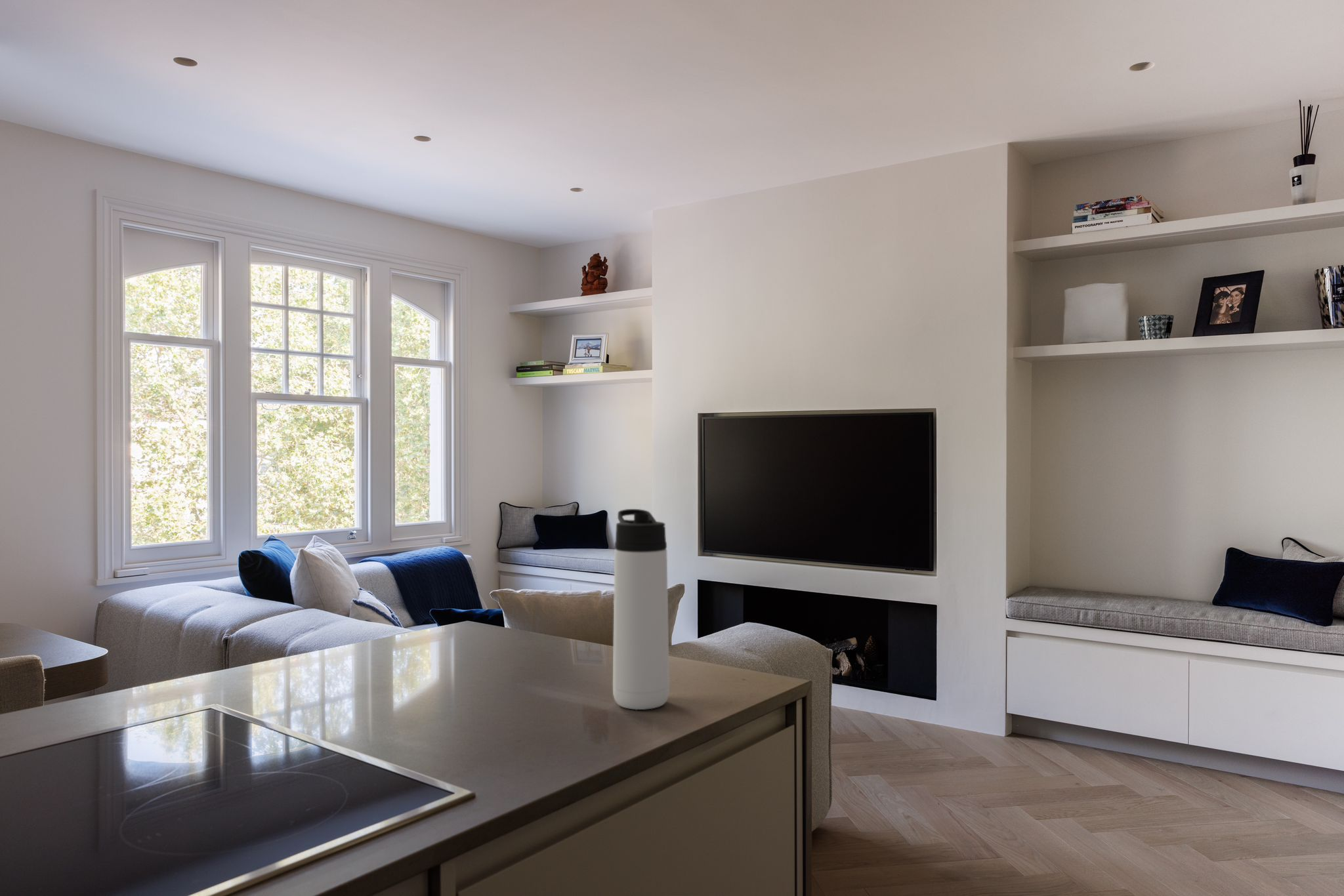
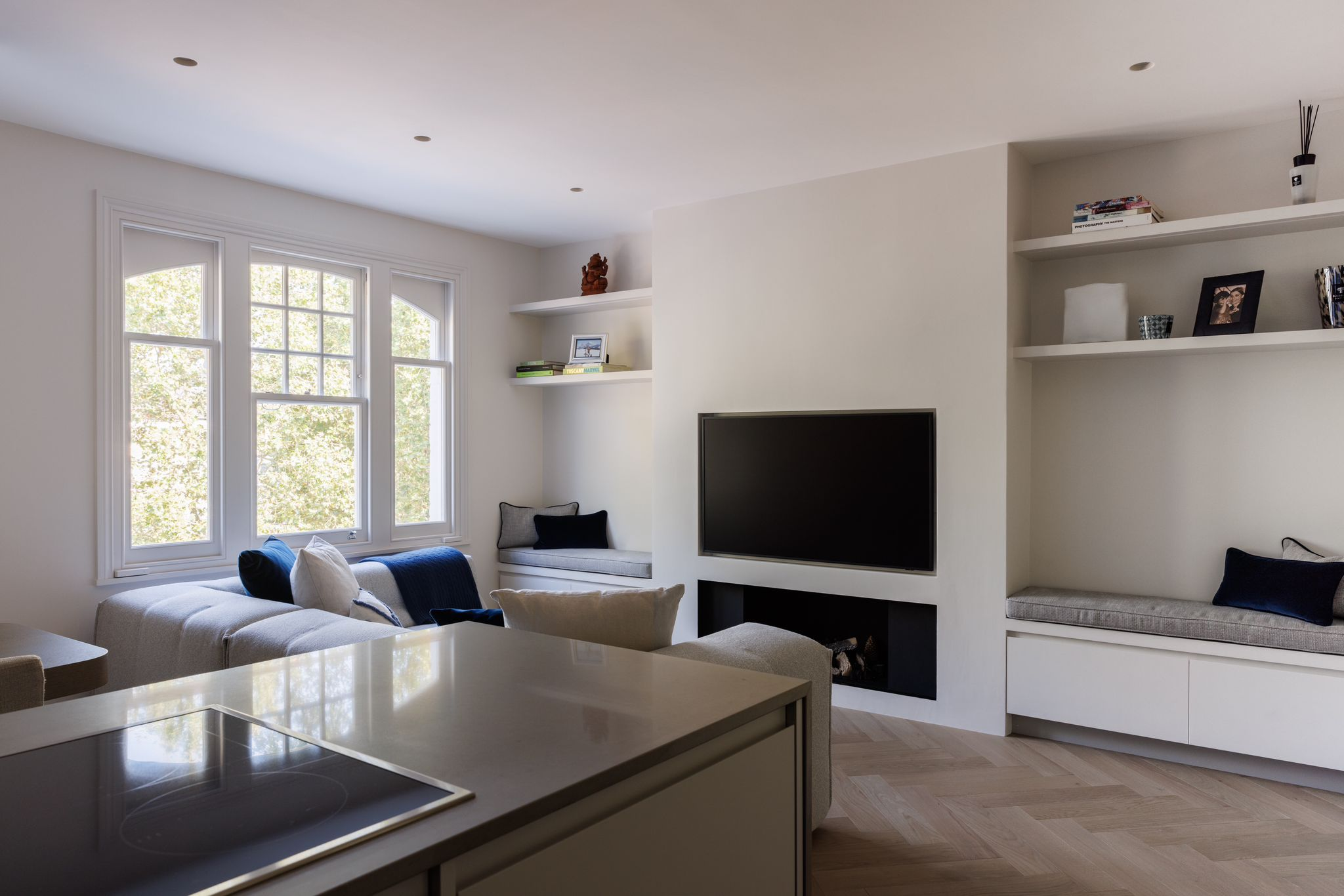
- thermos bottle (639, 605)
